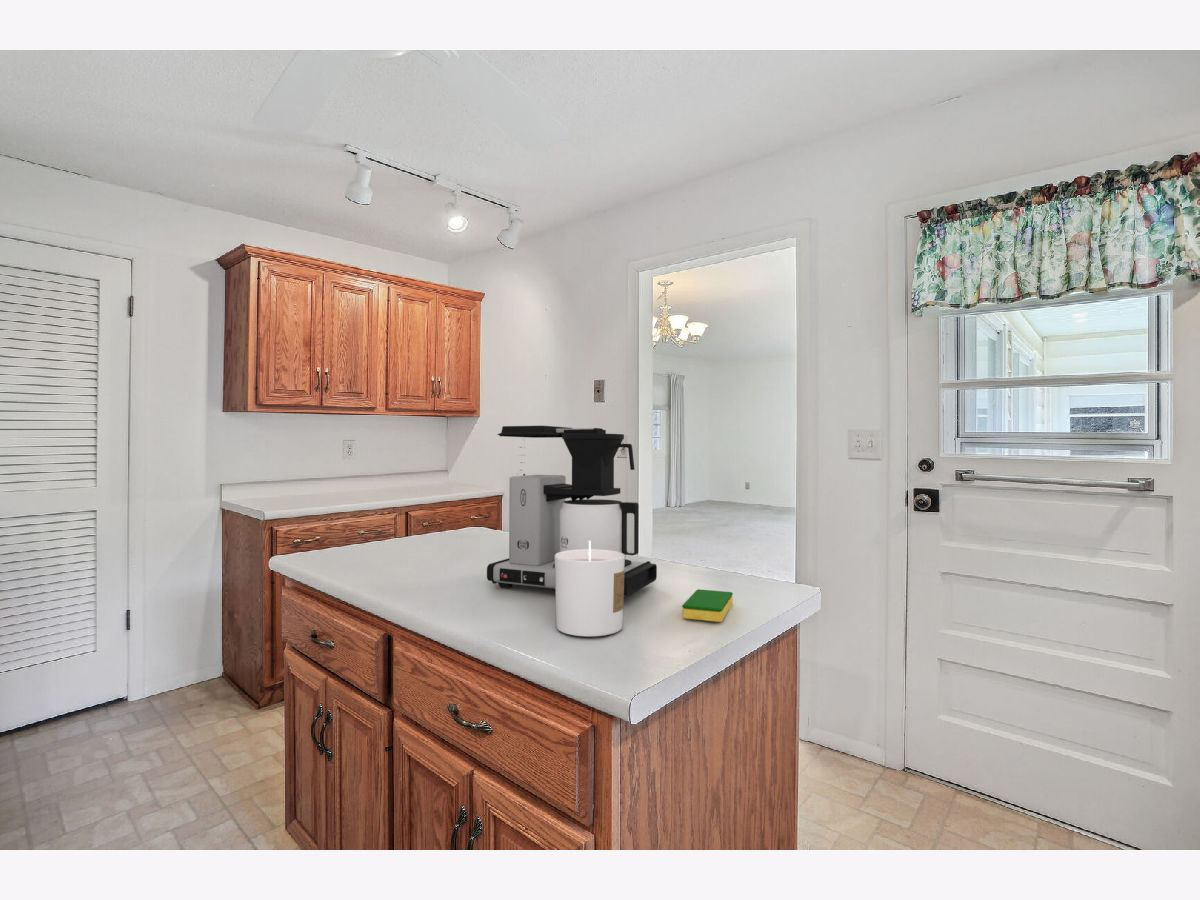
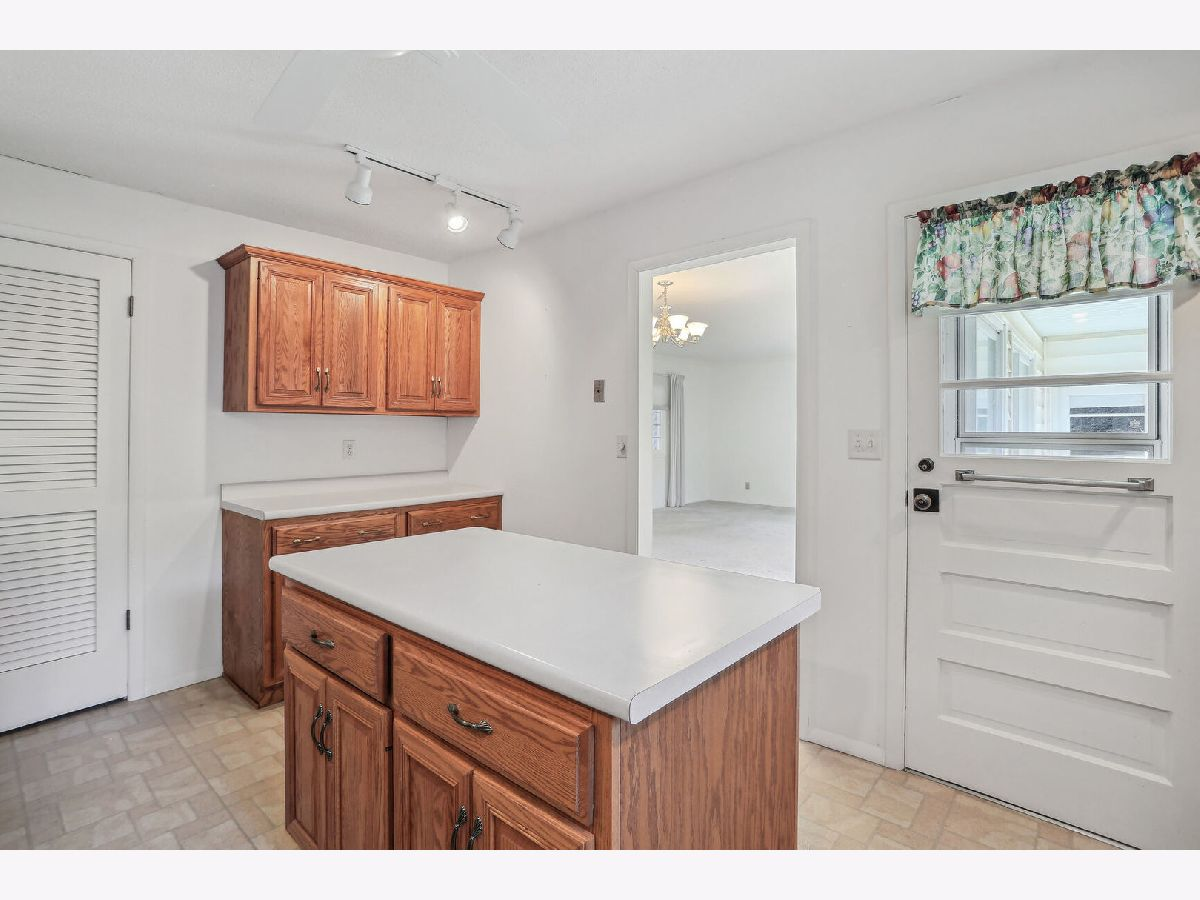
- candle (589, 583)
- dish sponge (708, 604)
- coffee maker (572, 506)
